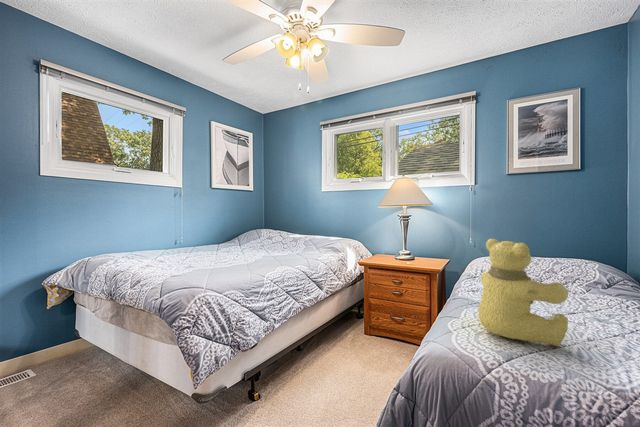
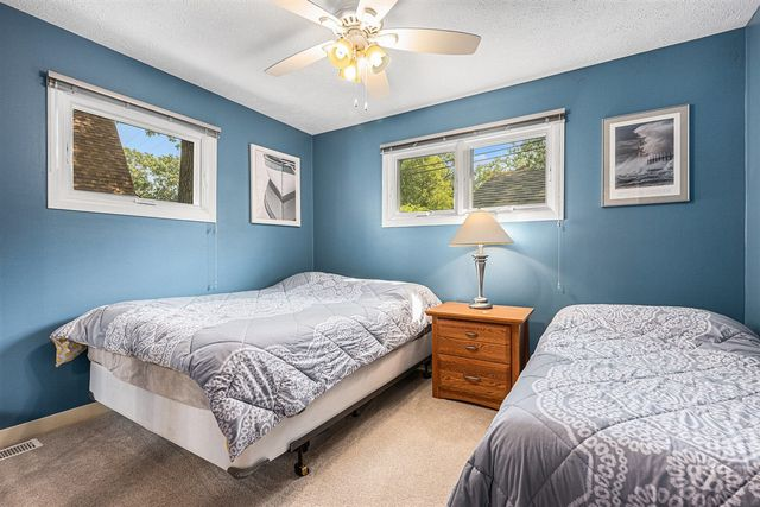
- teddy bear (507, 285)
